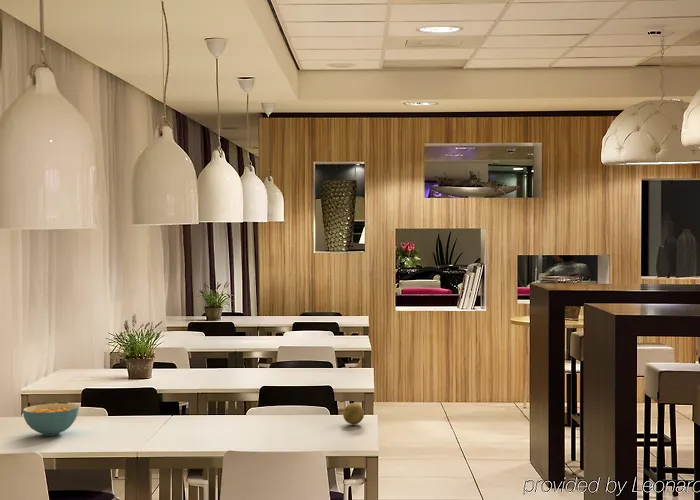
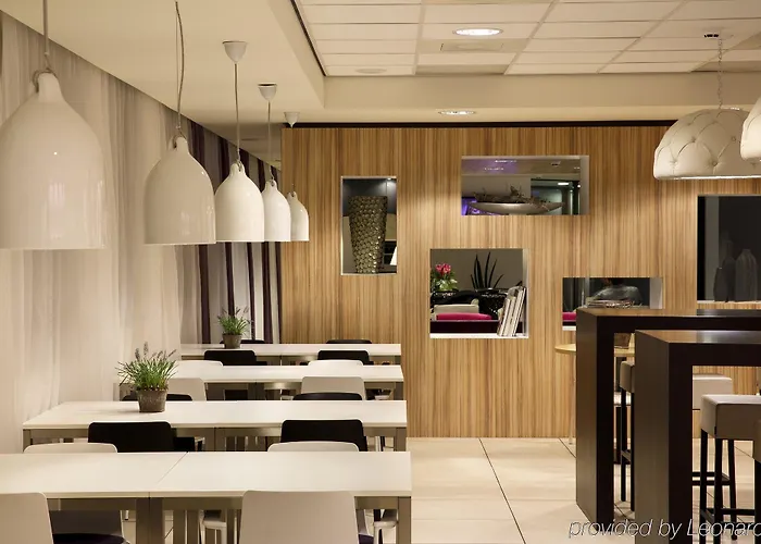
- fruit (353, 413)
- cereal bowl (51, 421)
